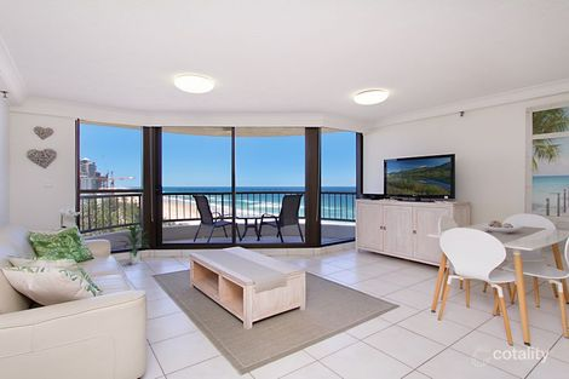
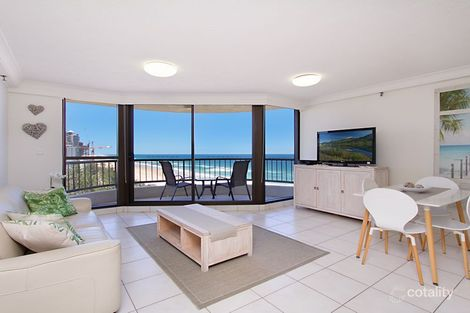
- indoor plant (133, 242)
